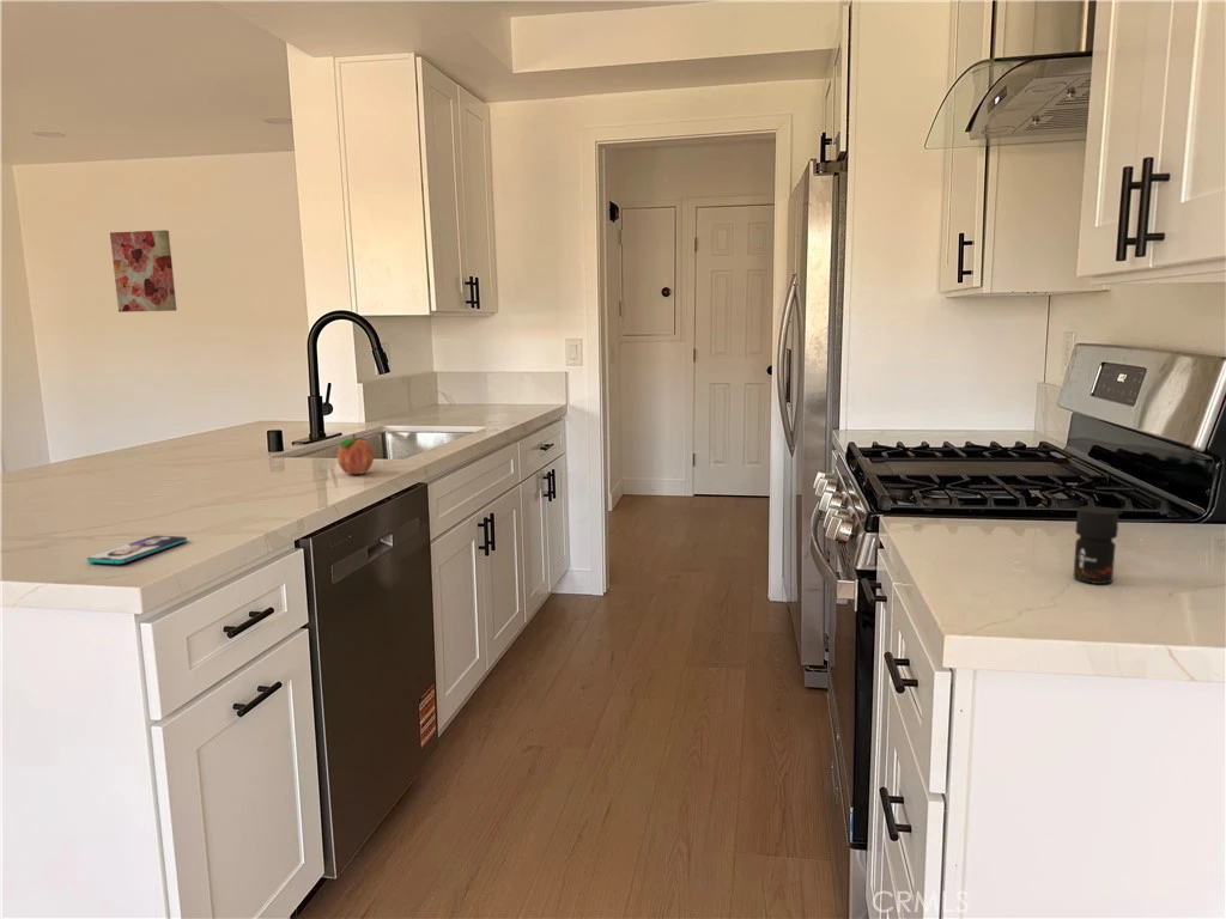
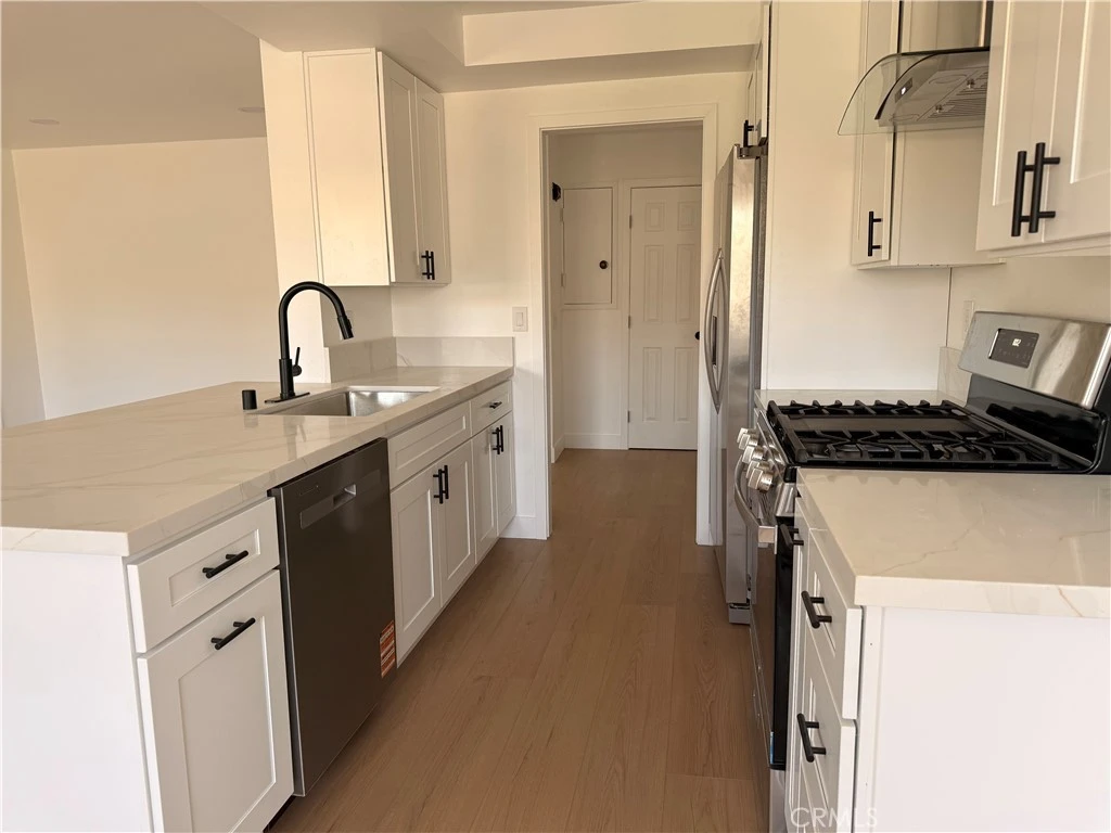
- smartphone (139, 548)
- wall art (142, 272)
- fruit (354, 454)
- jar (1094, 544)
